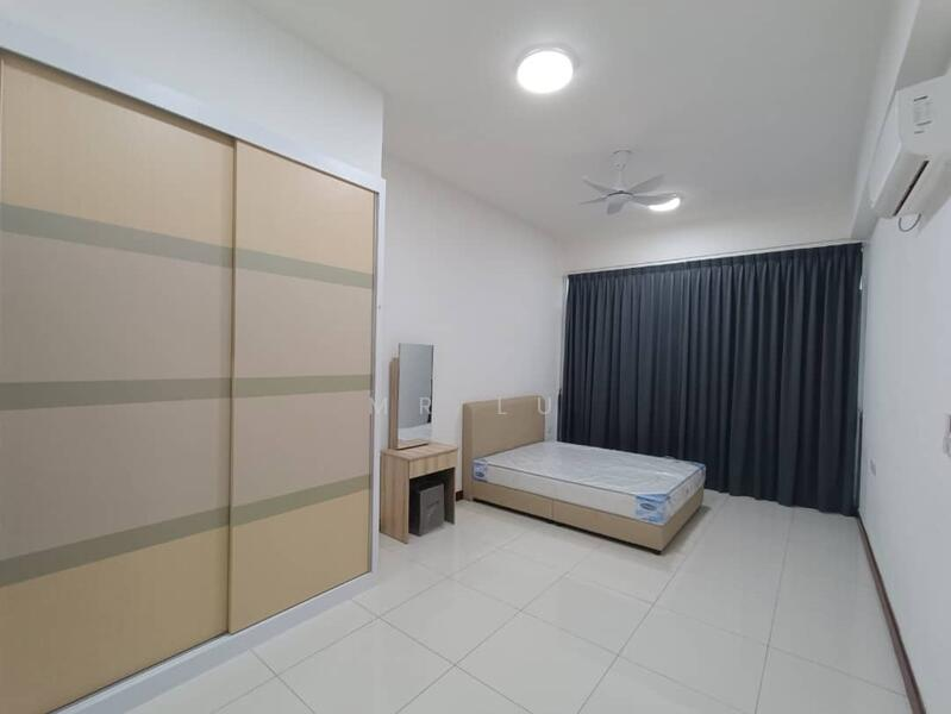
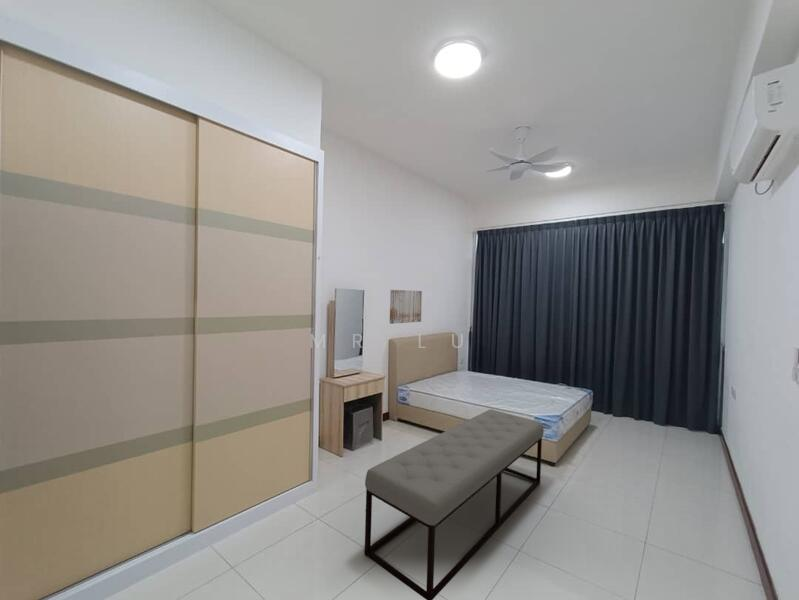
+ bench (468, 476)
+ wall art (406, 306)
